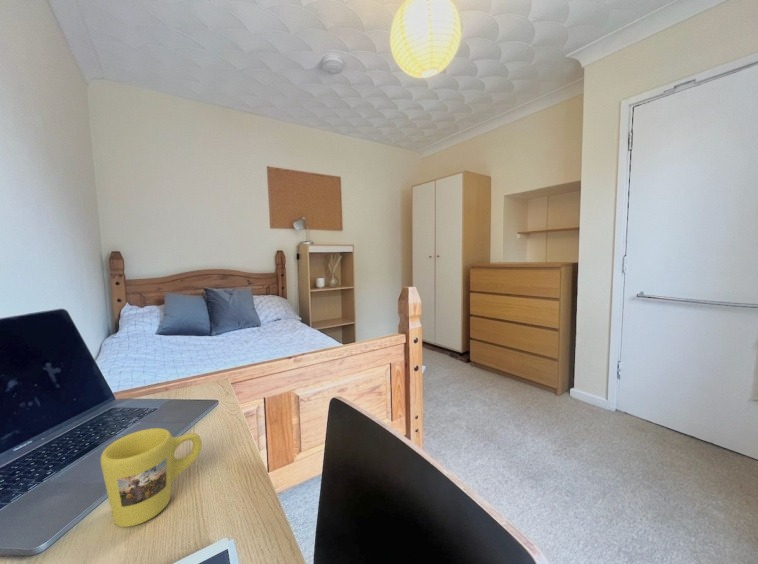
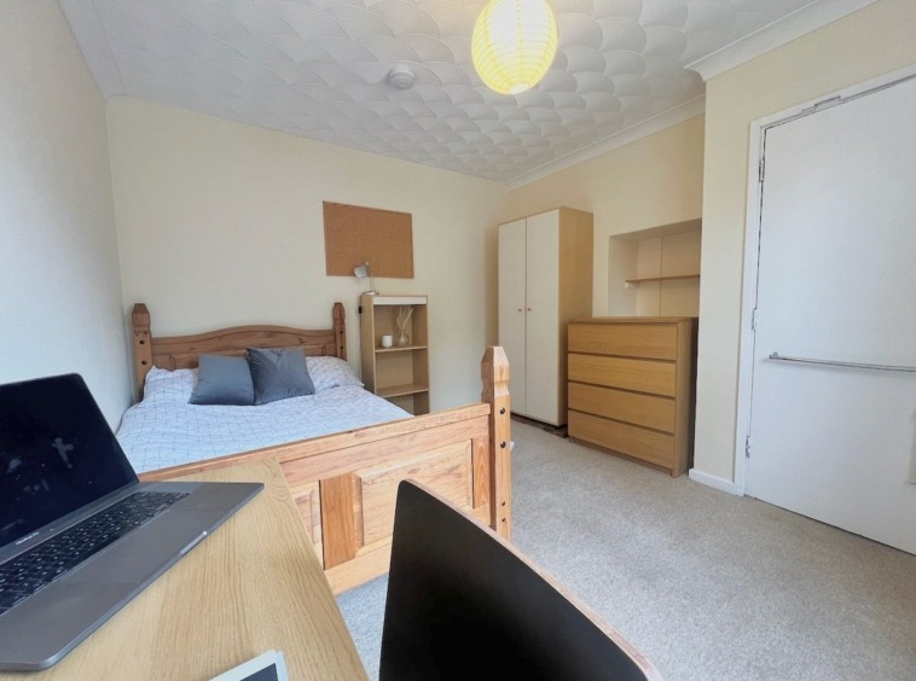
- mug (157, 468)
